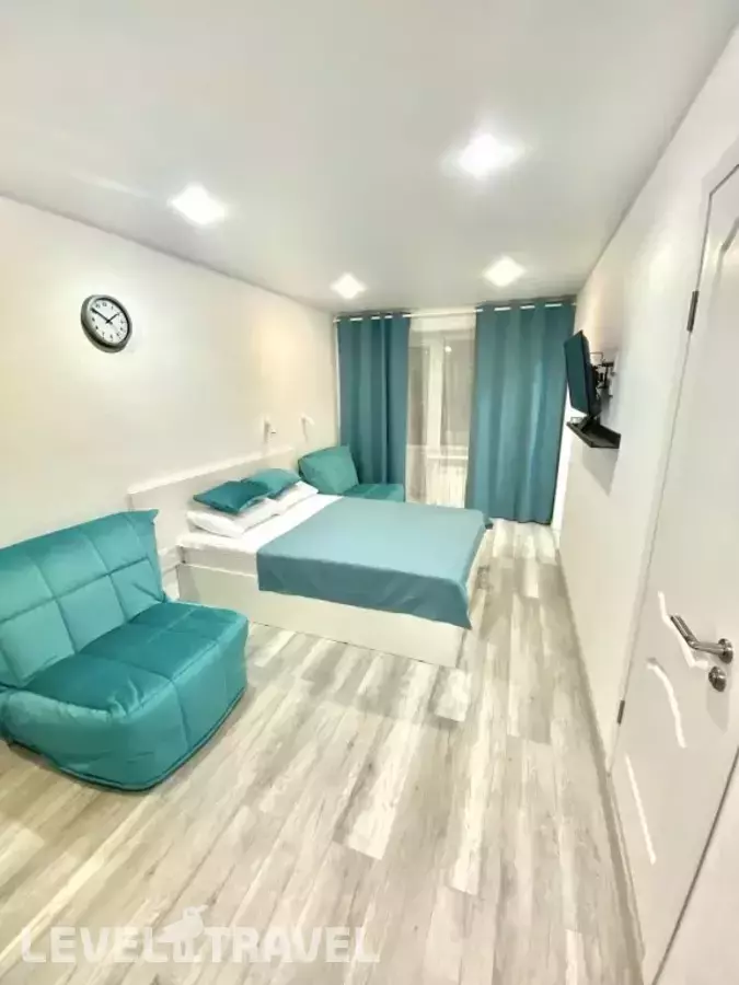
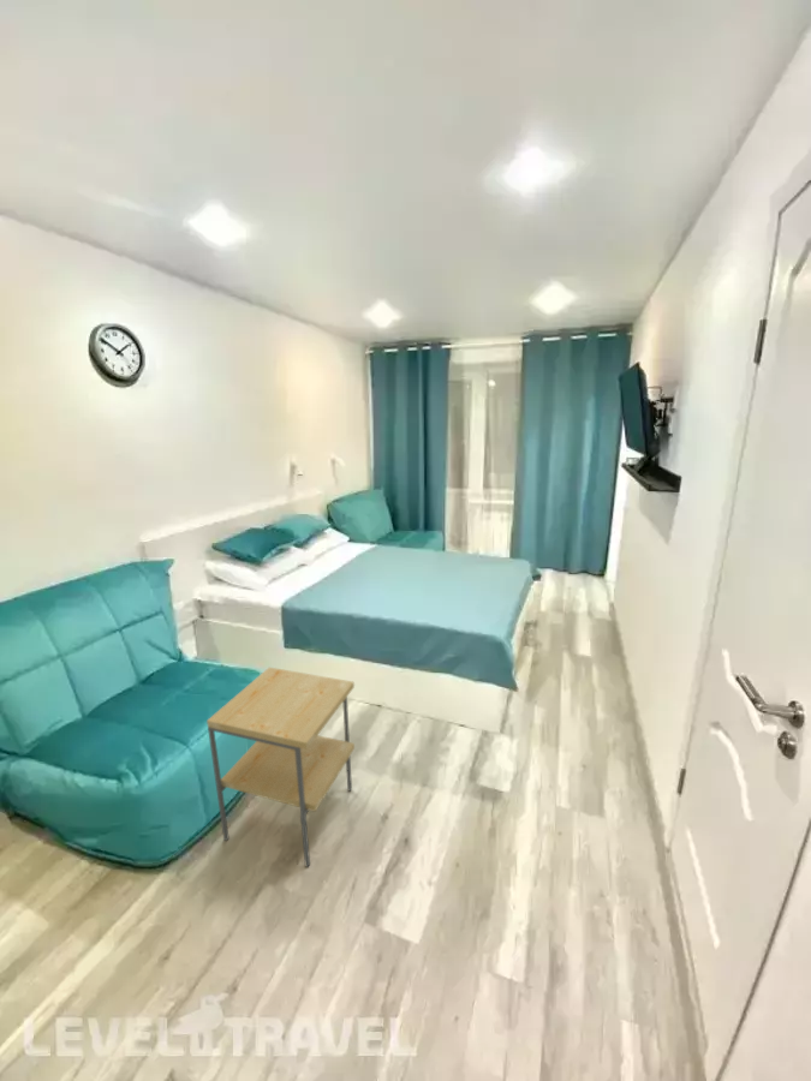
+ side table (290, 758)
